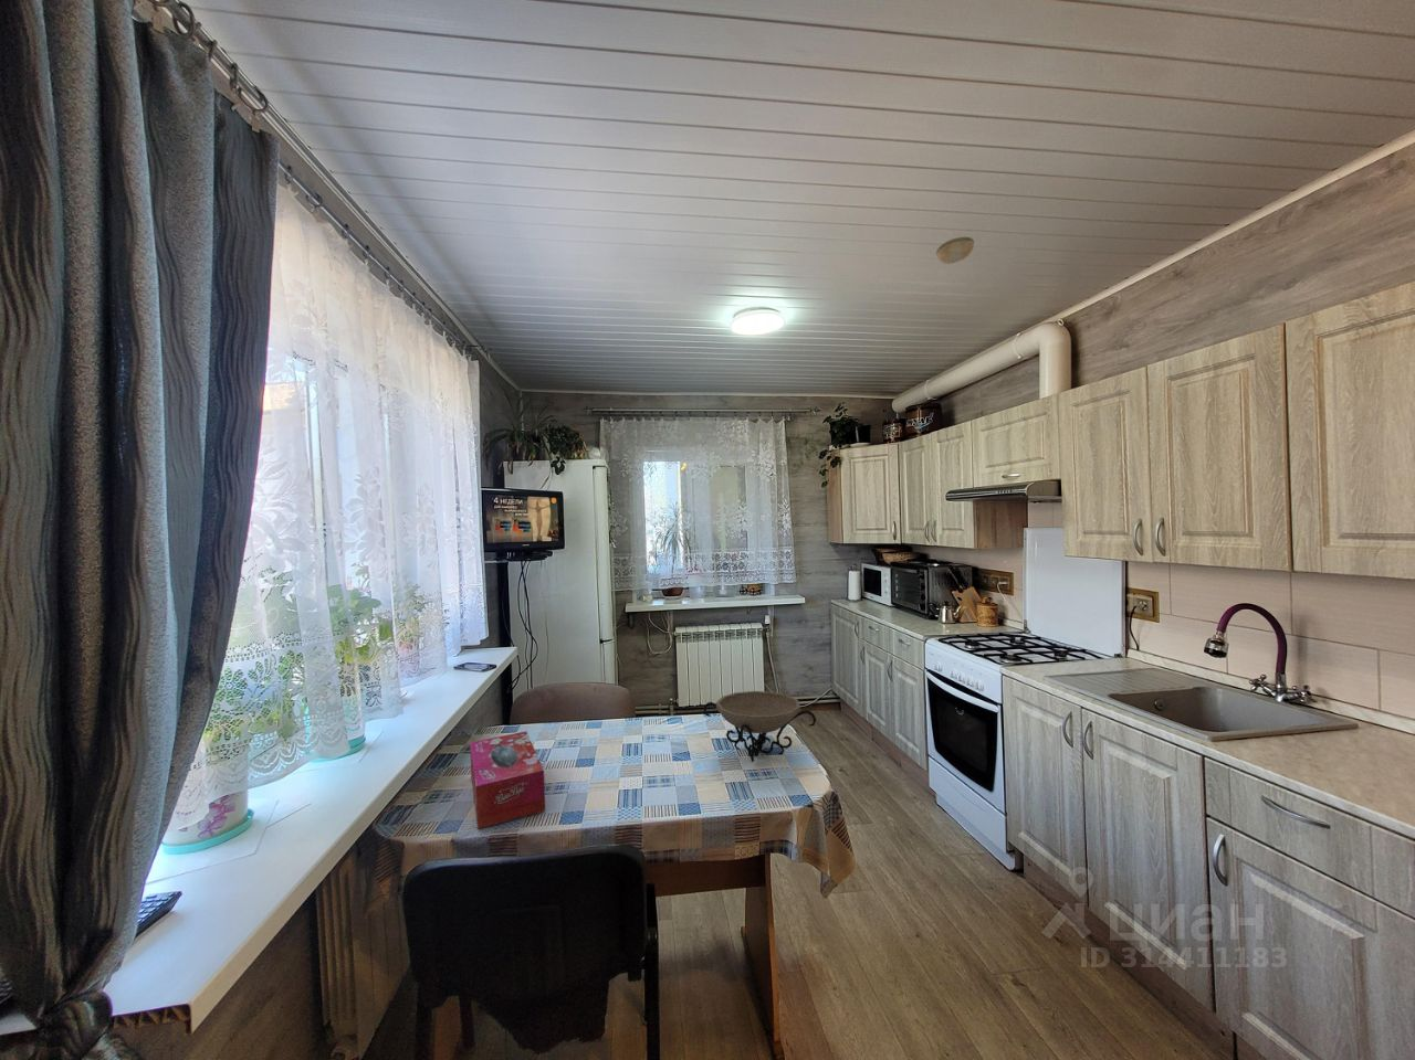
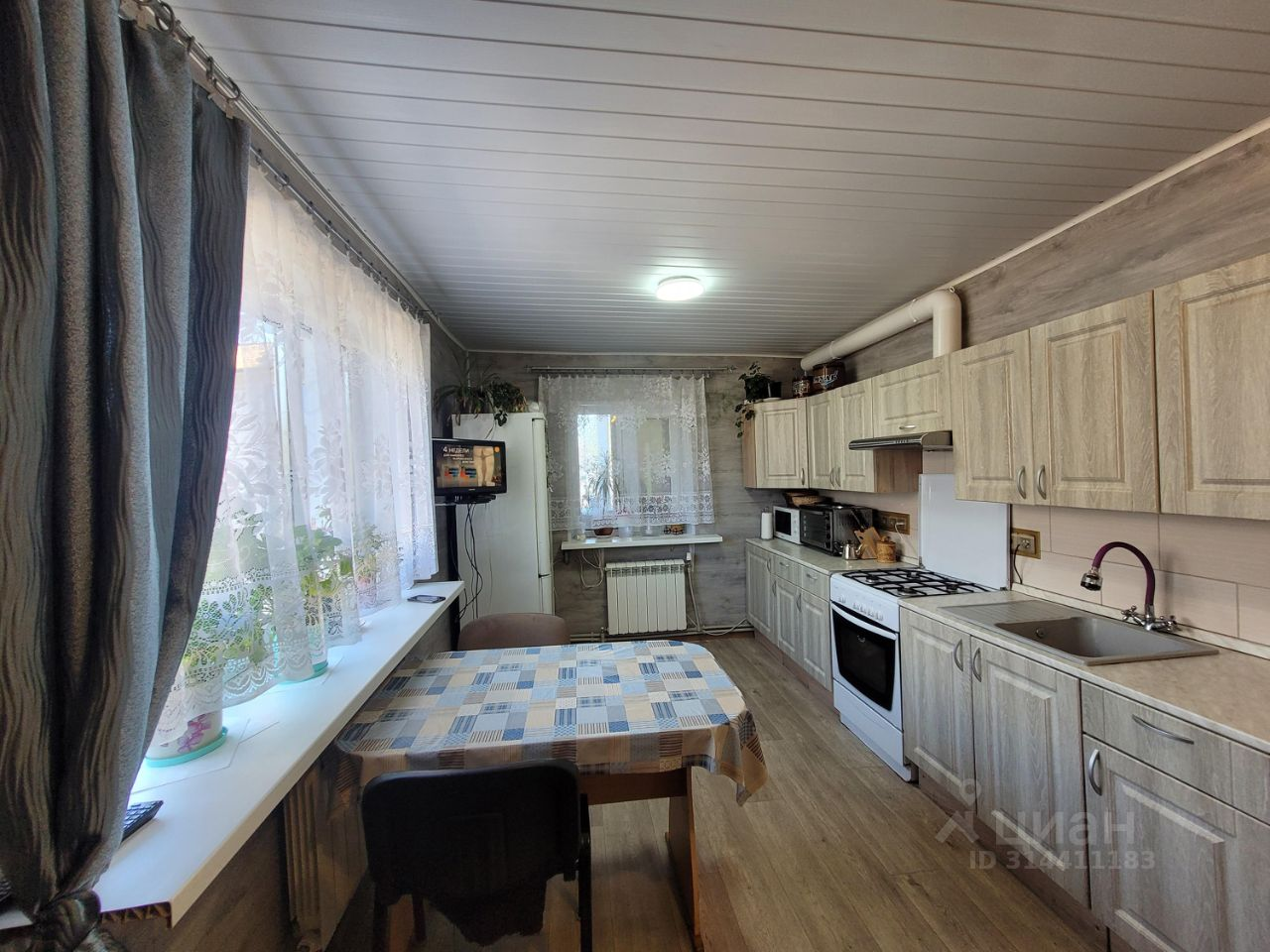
- tissue box (504, 774)
- decorative bowl (758, 728)
- smoke detector (954, 249)
